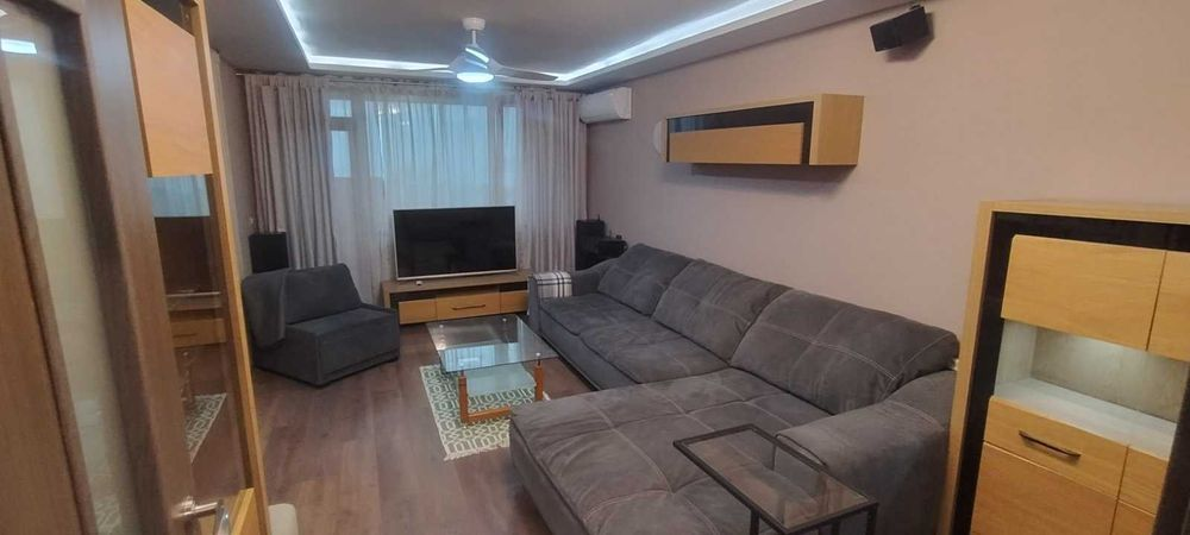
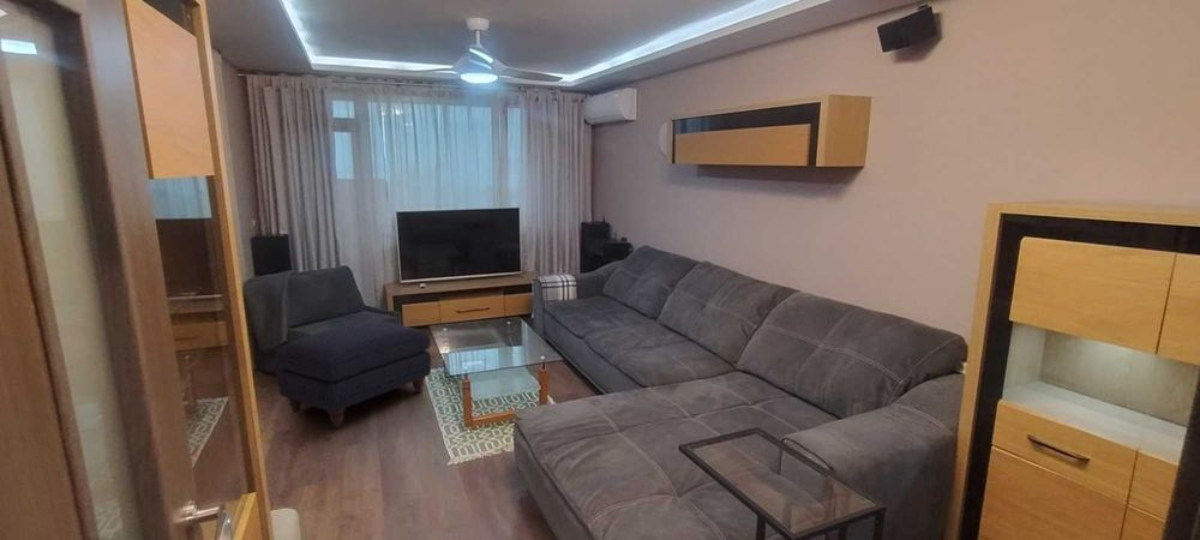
+ ottoman (358, 365)
